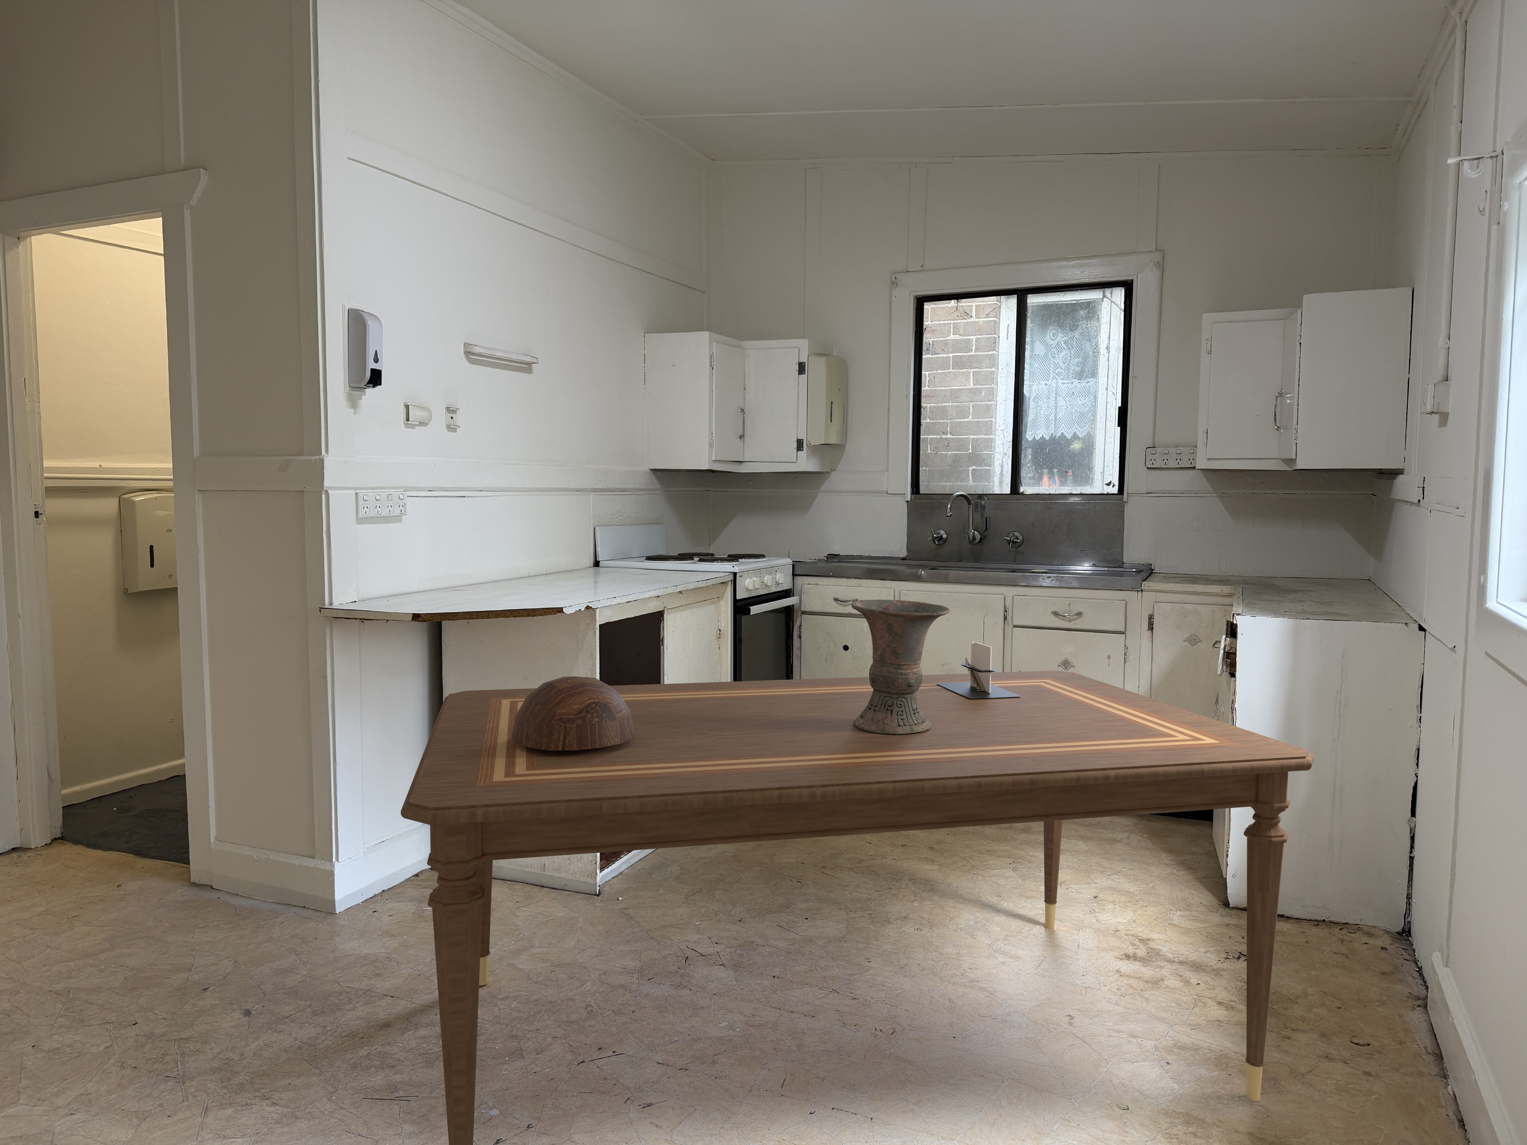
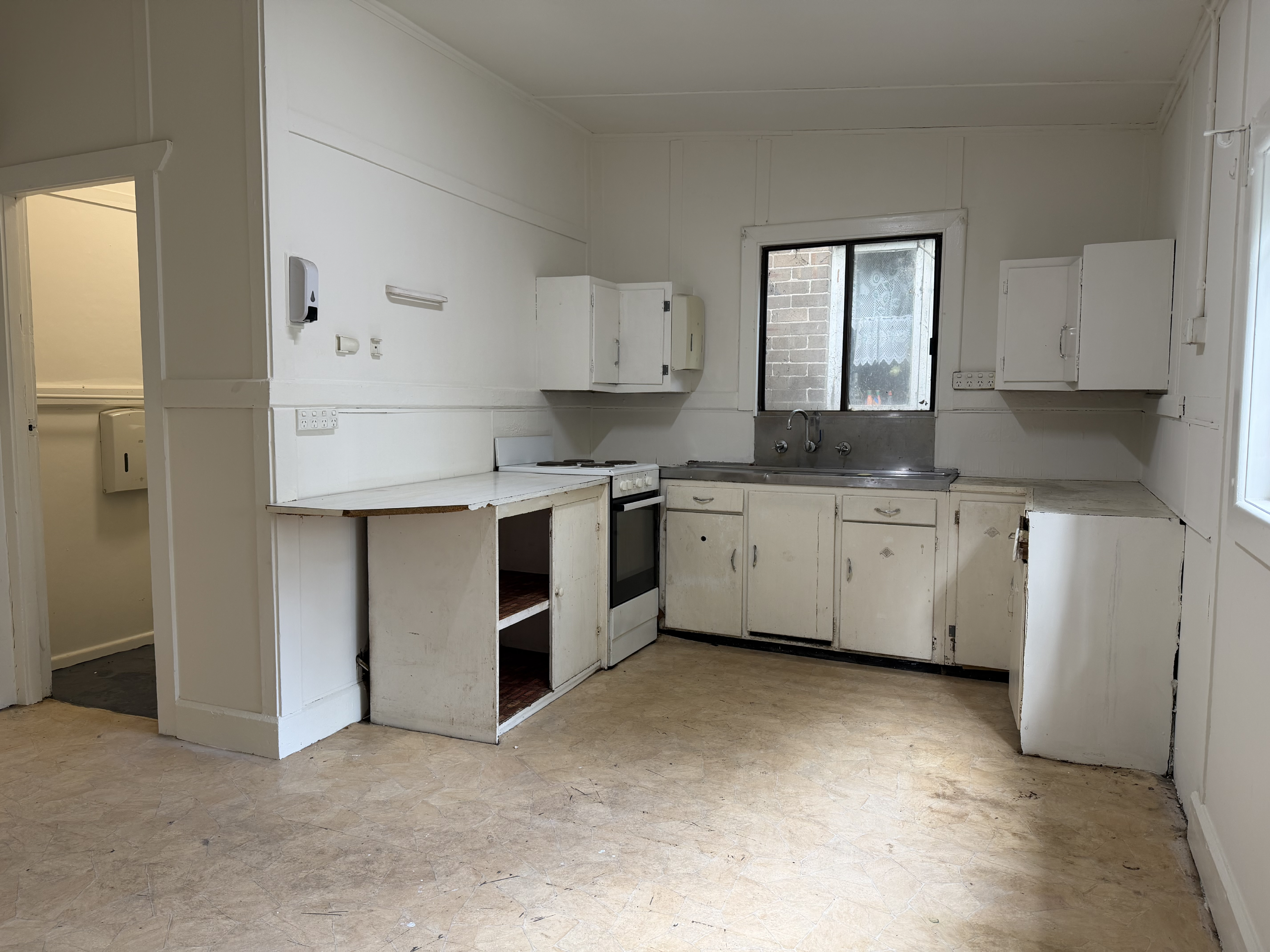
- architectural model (978, 666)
- dining table (827, 836)
- vase (899, 665)
- bowl (574, 708)
